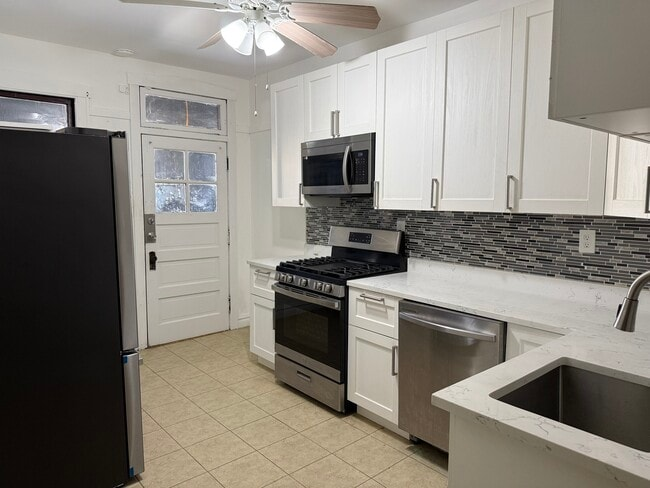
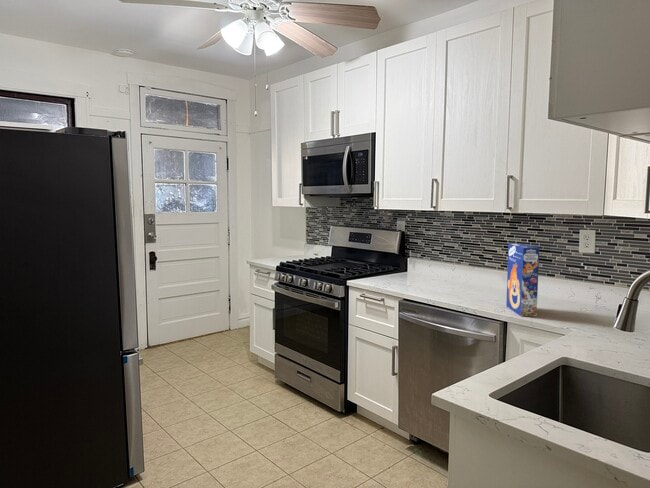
+ cereal box (521, 278)
